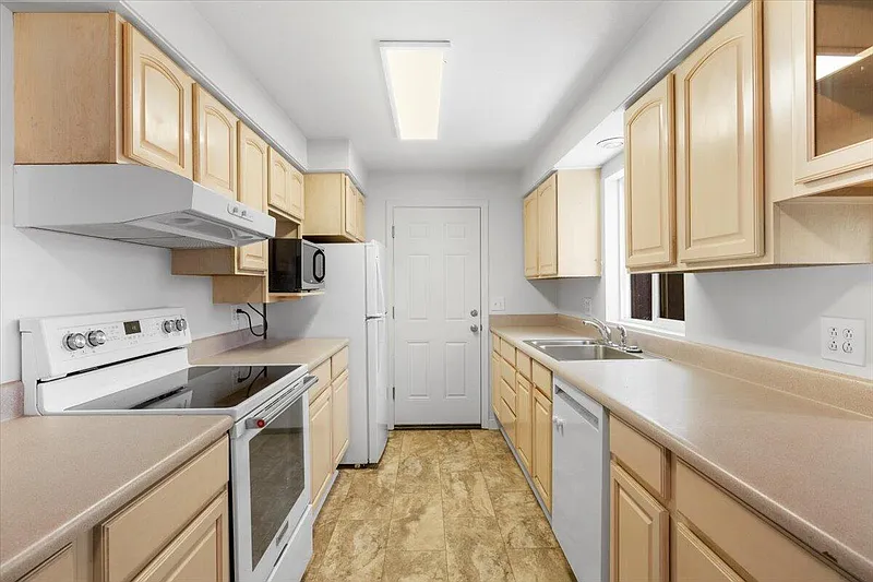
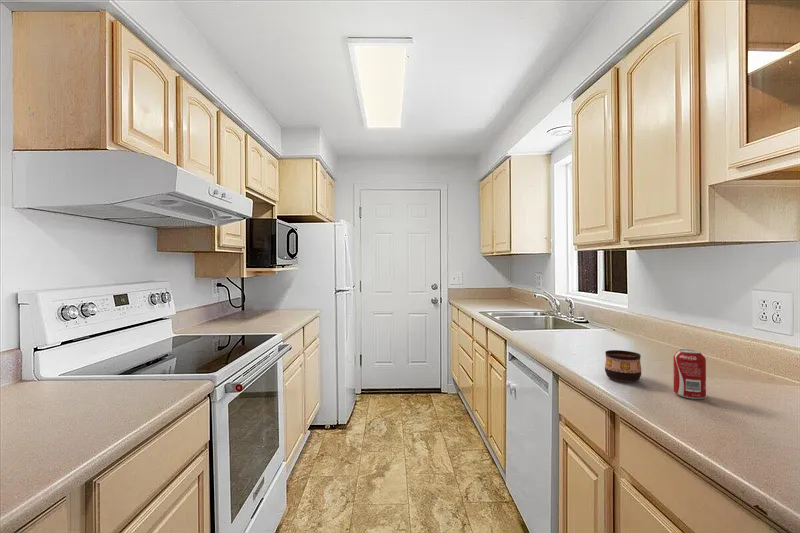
+ beverage can (689, 372)
+ cup (624, 365)
